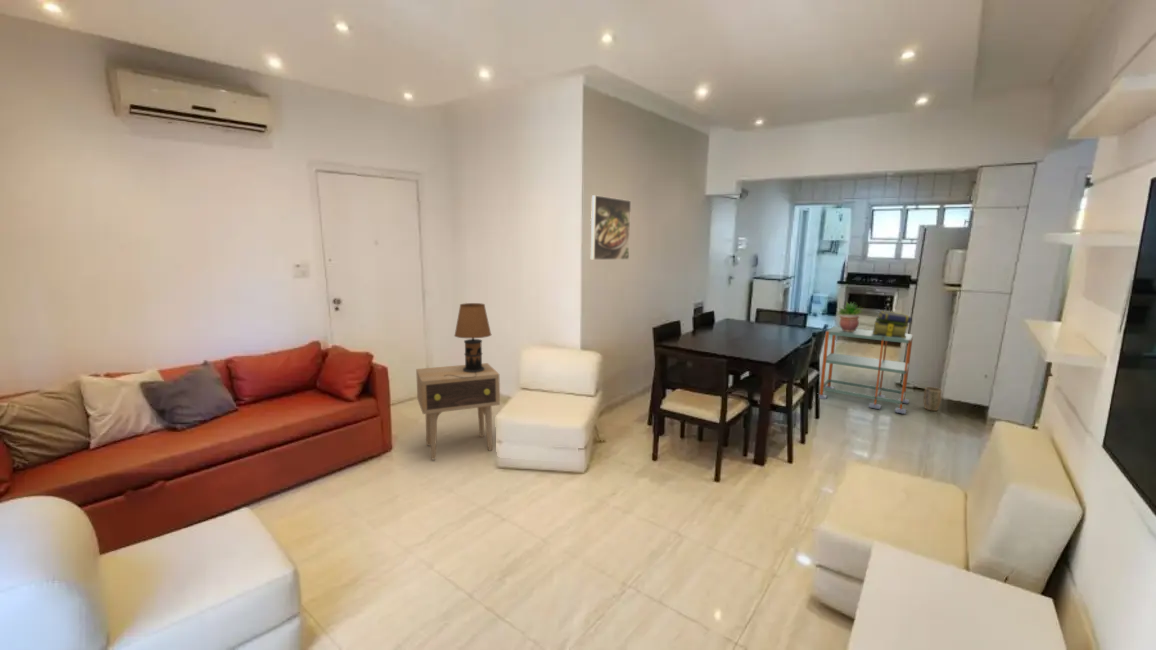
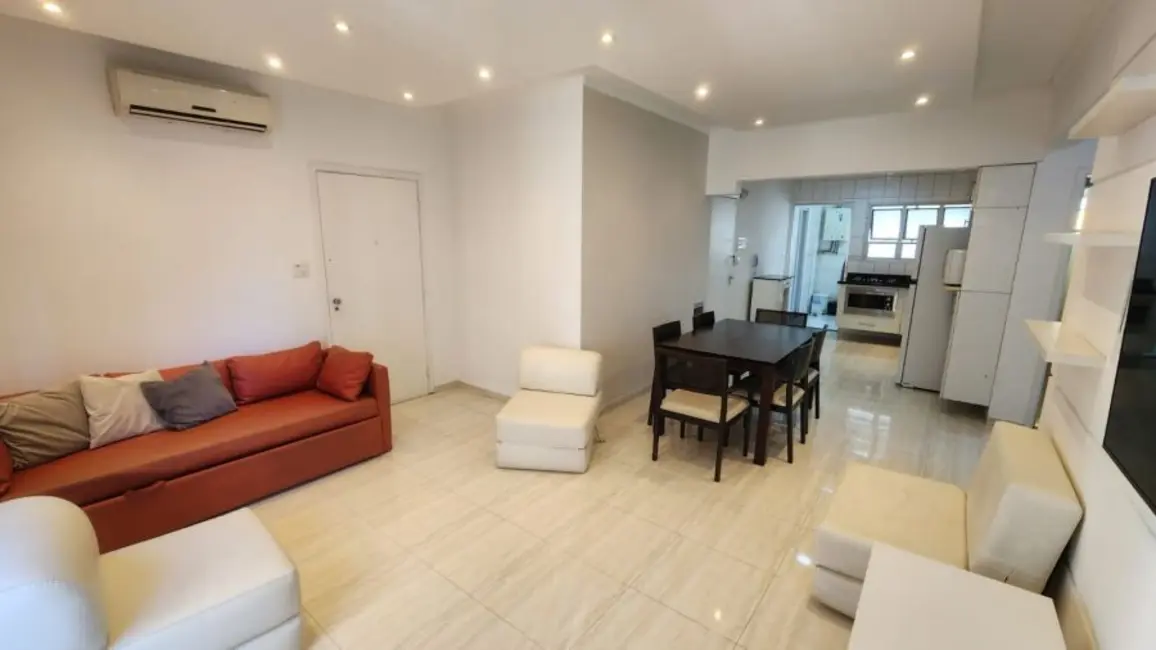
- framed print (611, 229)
- side table (458, 409)
- table lamp (467, 337)
- plant pot (932, 399)
- stack of books (892, 323)
- shelving unit (865, 366)
- potted plant (849, 316)
